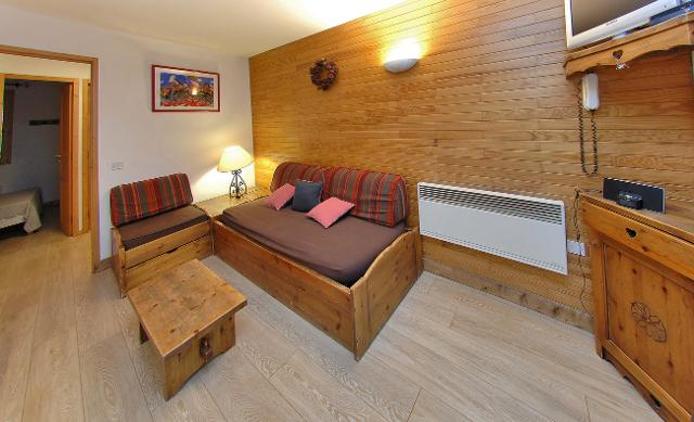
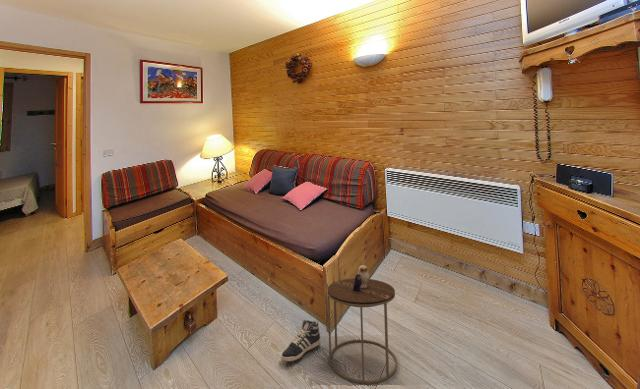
+ sneaker (301, 337)
+ side table (361, 312)
